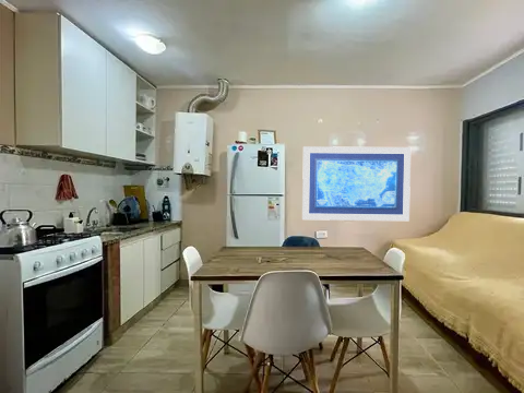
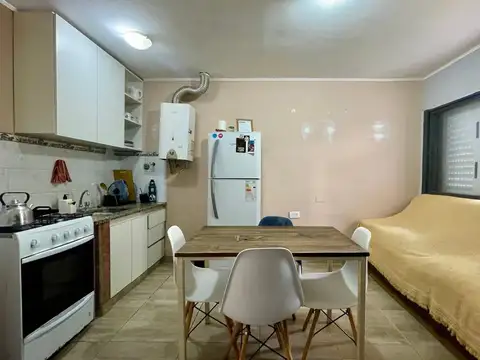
- wall art (356, 183)
